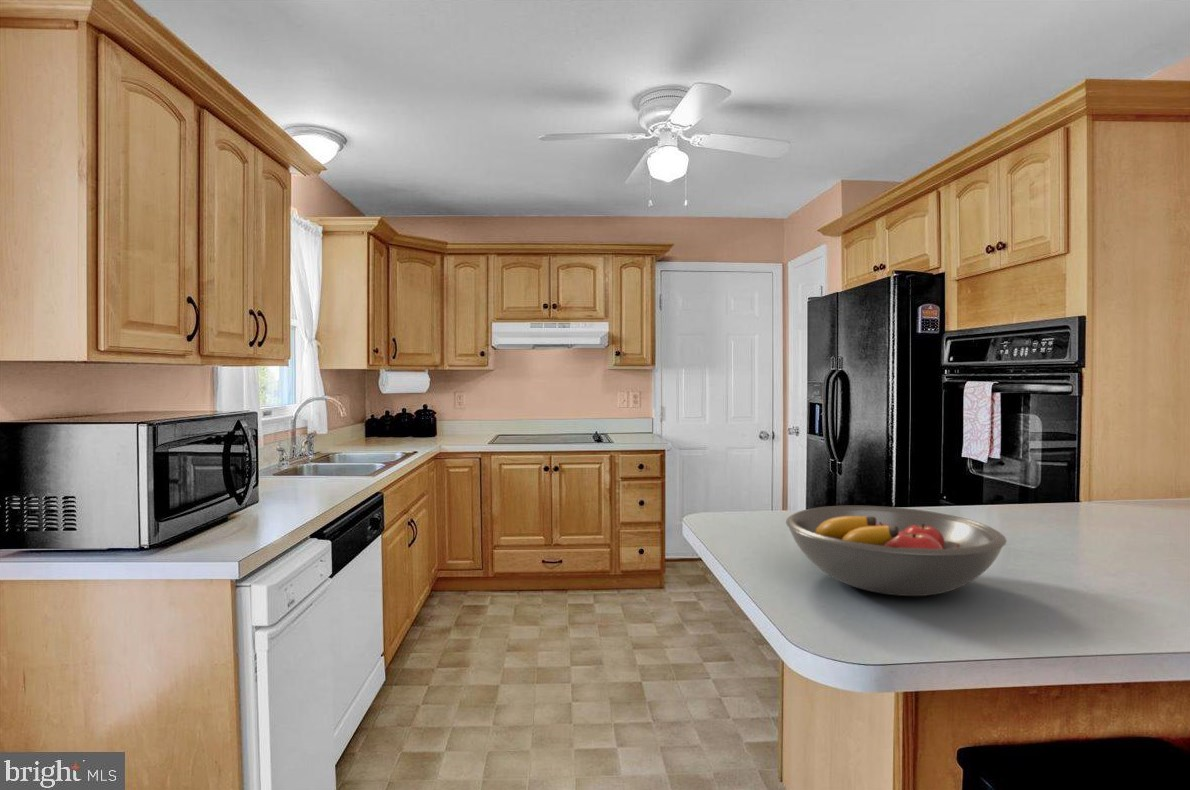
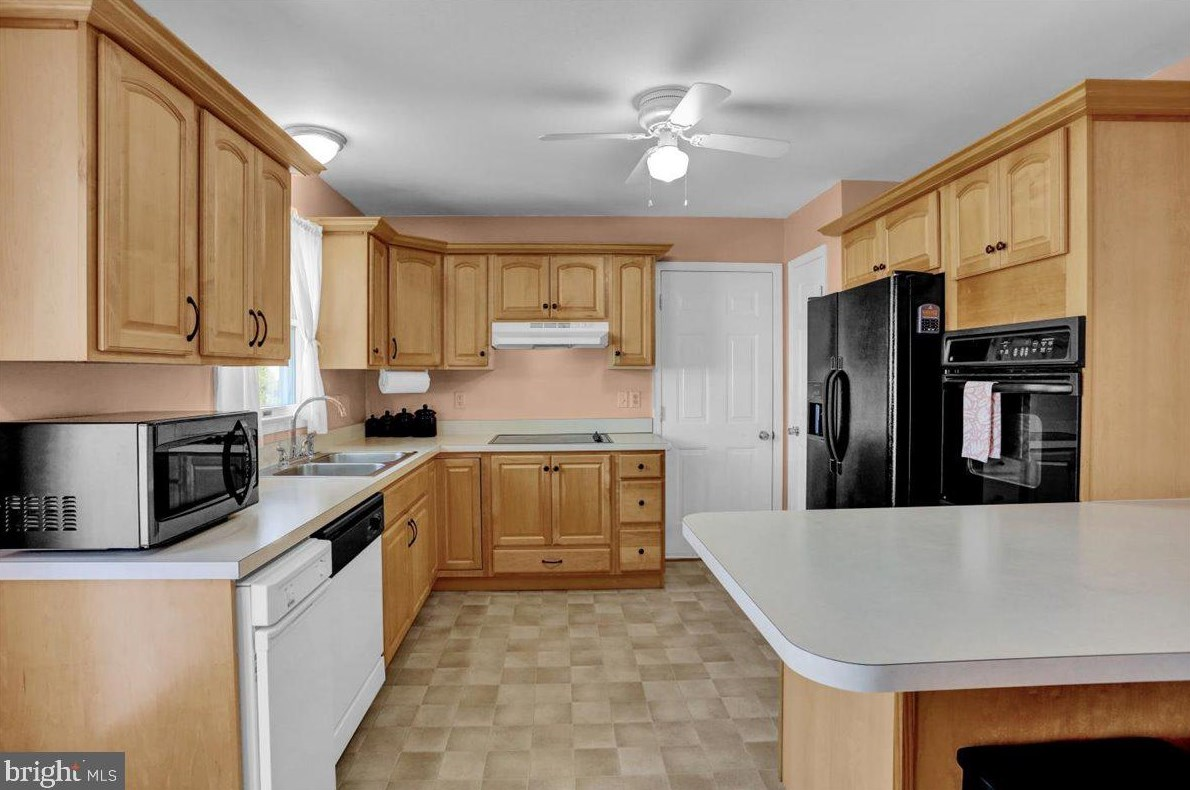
- fruit bowl (888, 545)
